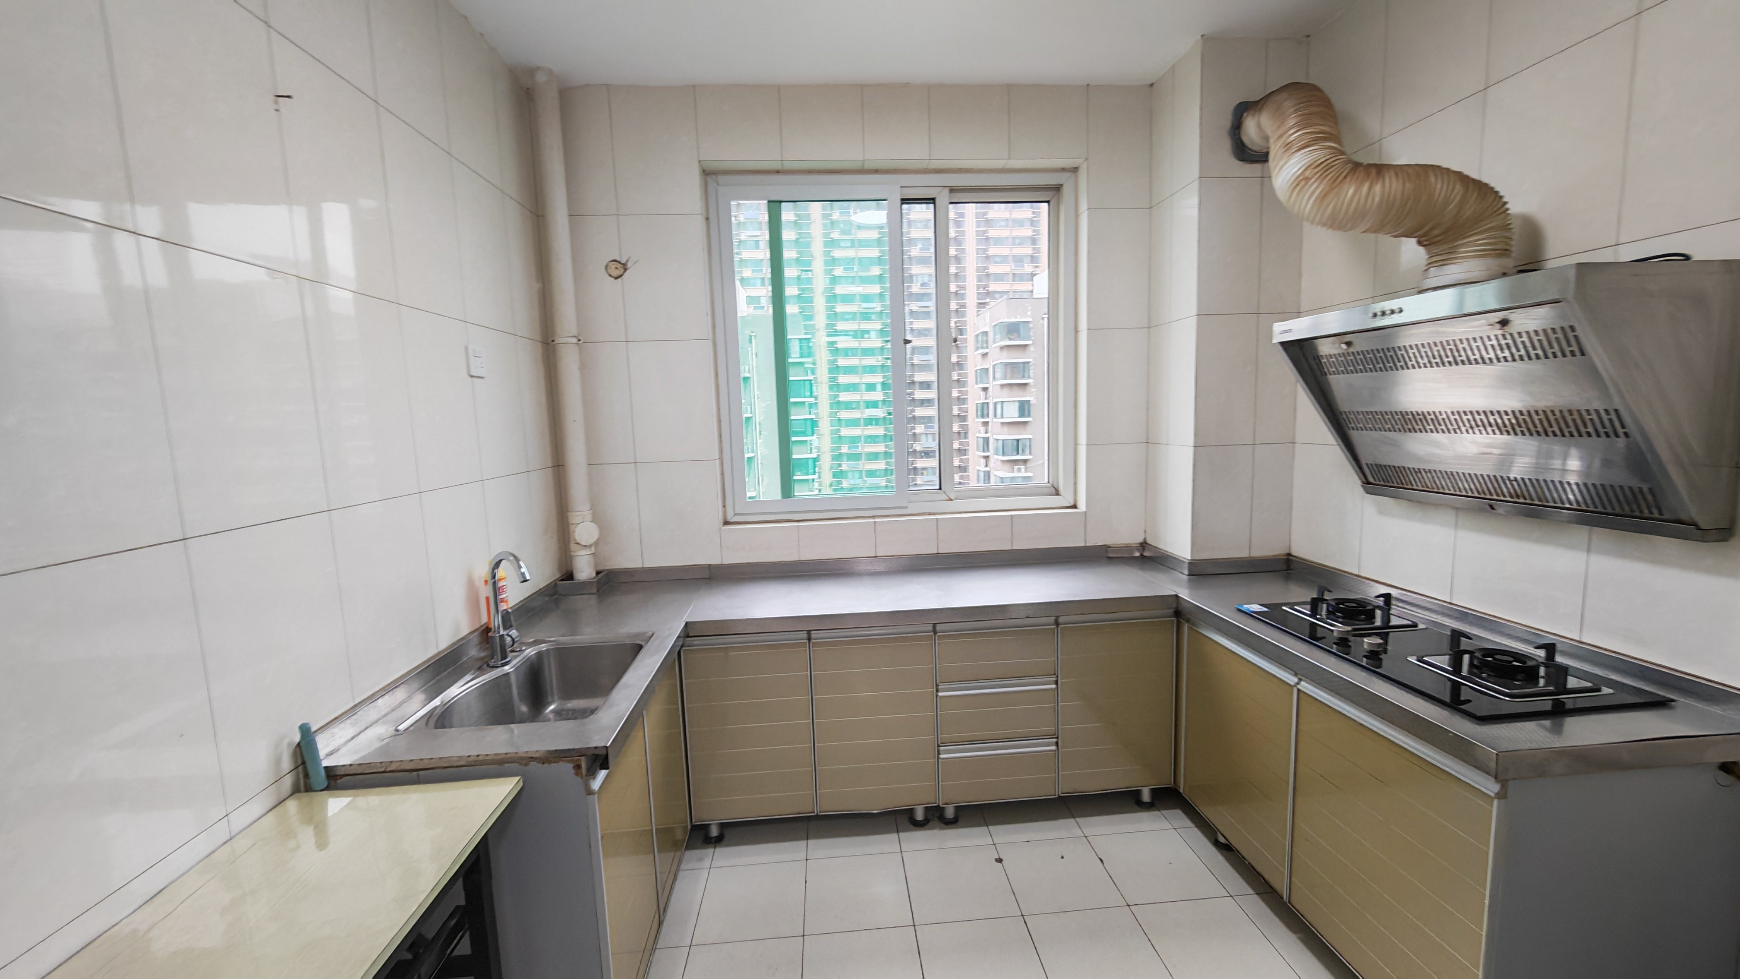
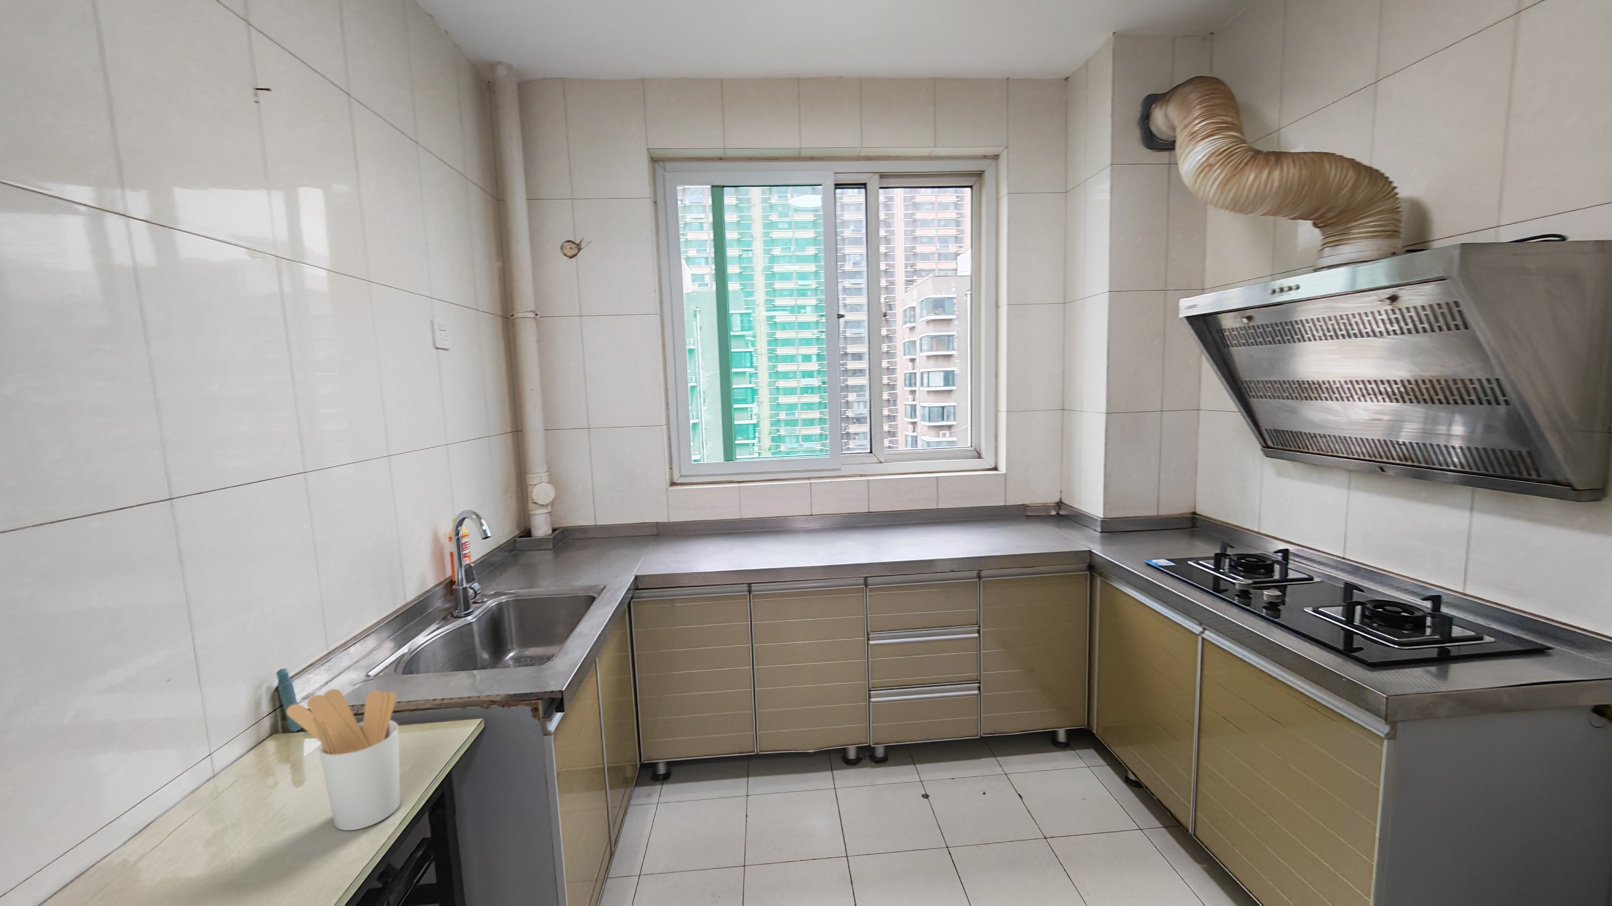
+ utensil holder (349, 753)
